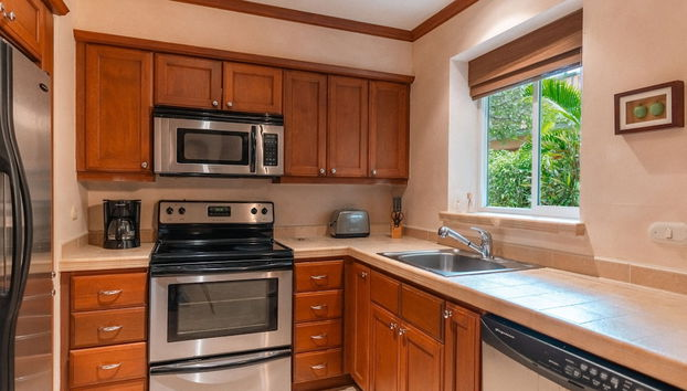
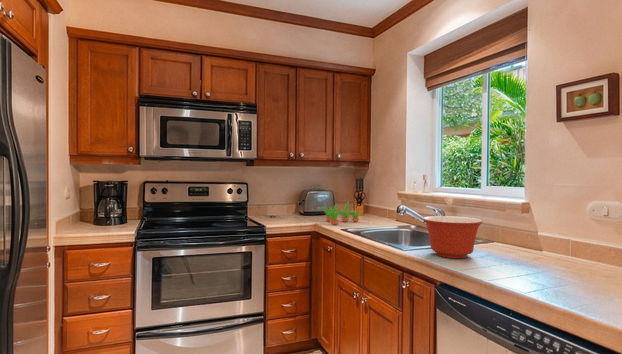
+ succulent plant (341, 211)
+ mixing bowl (451, 237)
